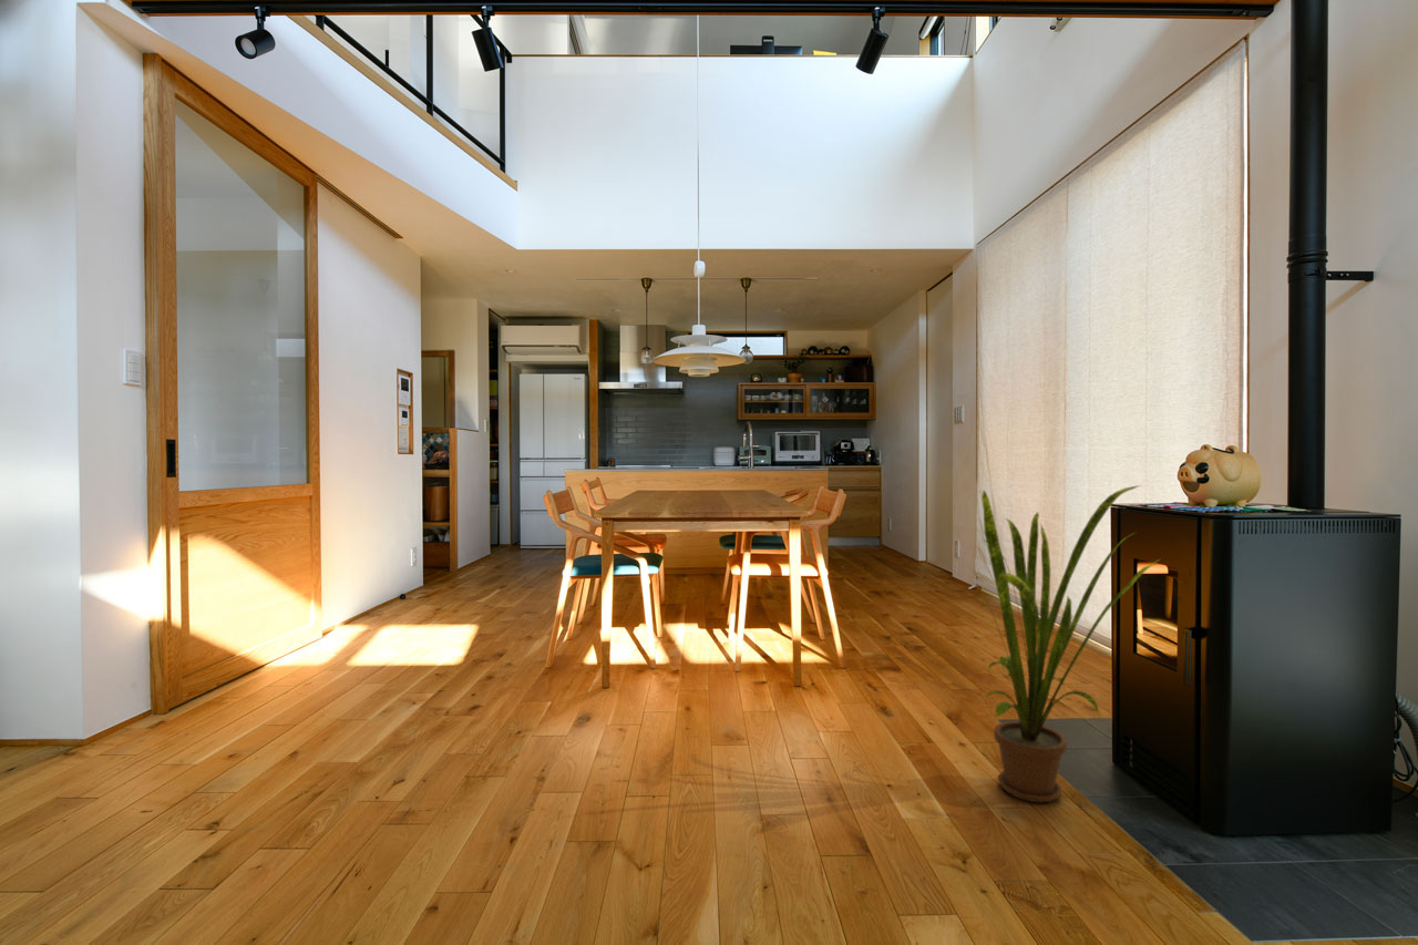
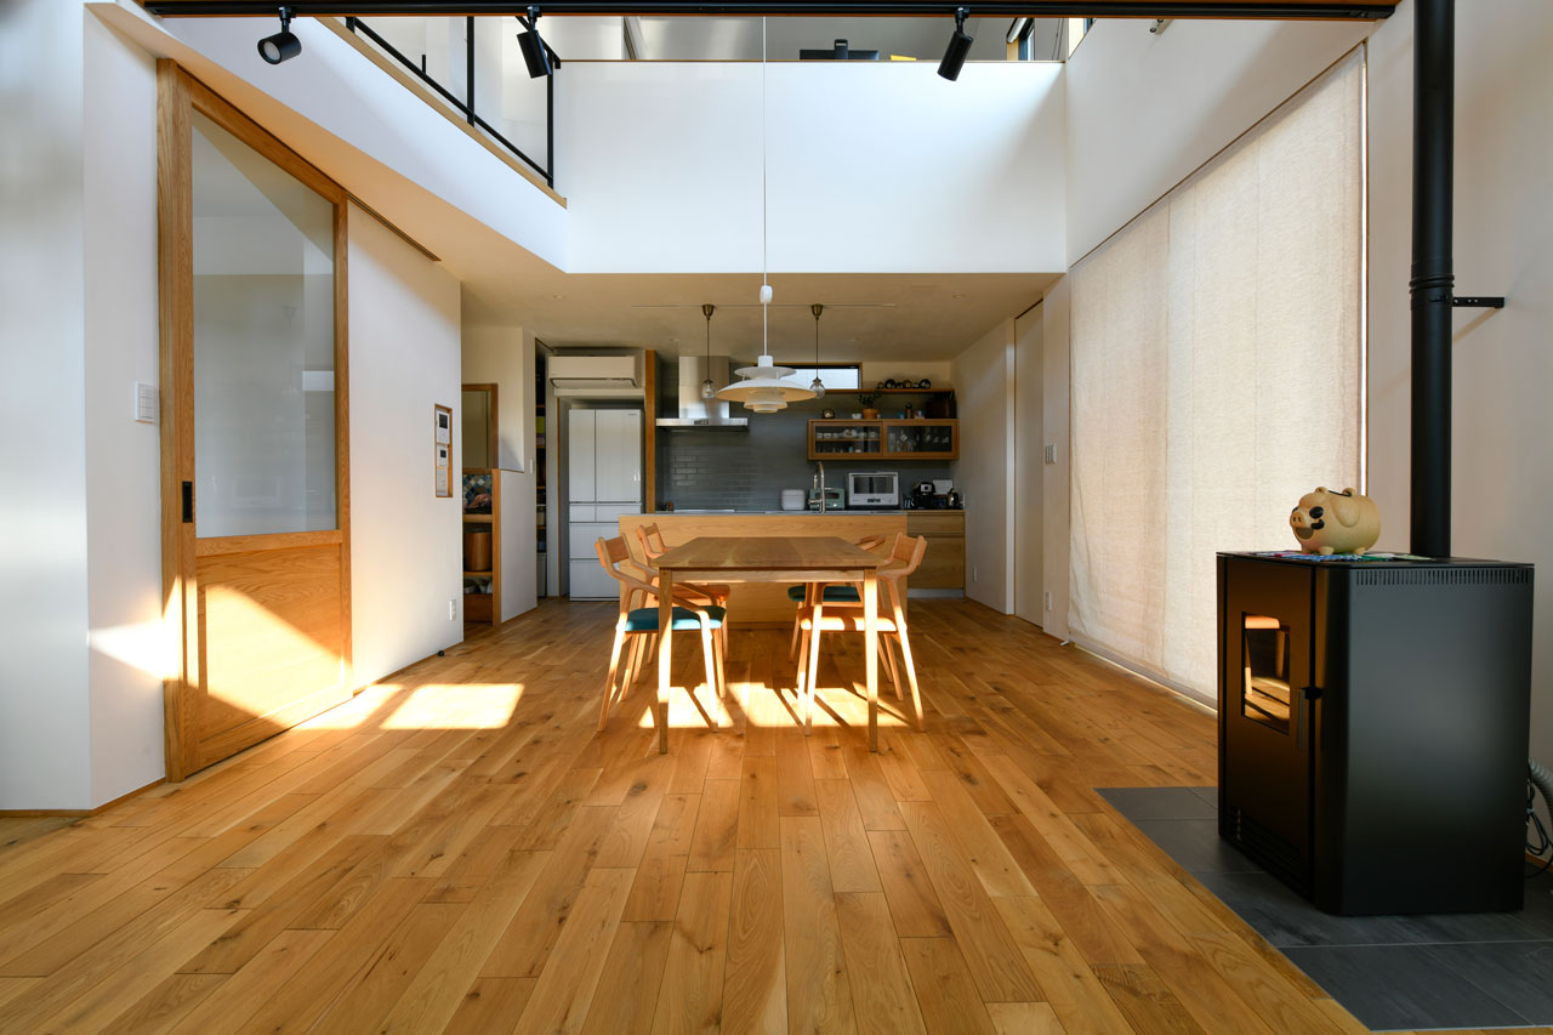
- house plant (1042, 636)
